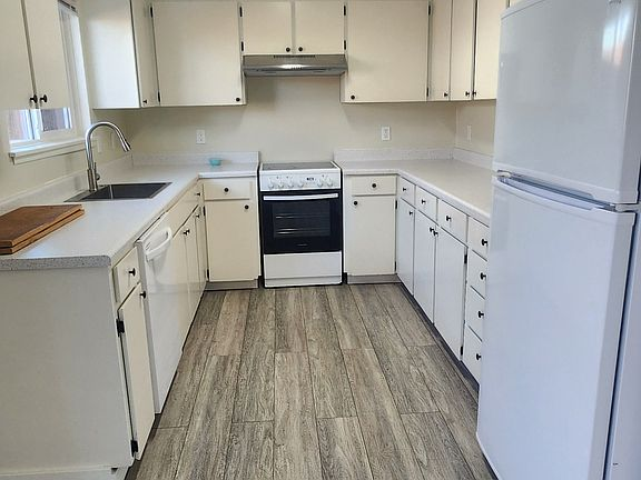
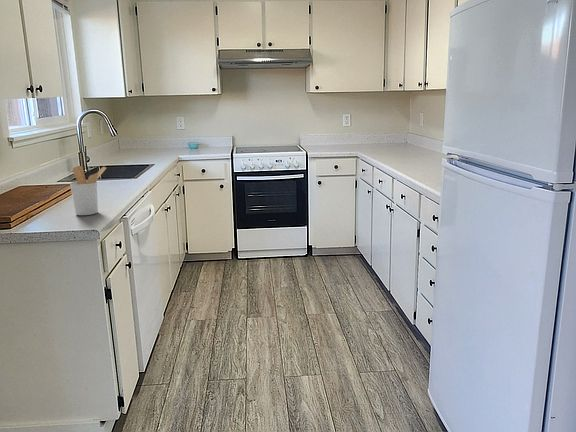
+ utensil holder (90, 189)
